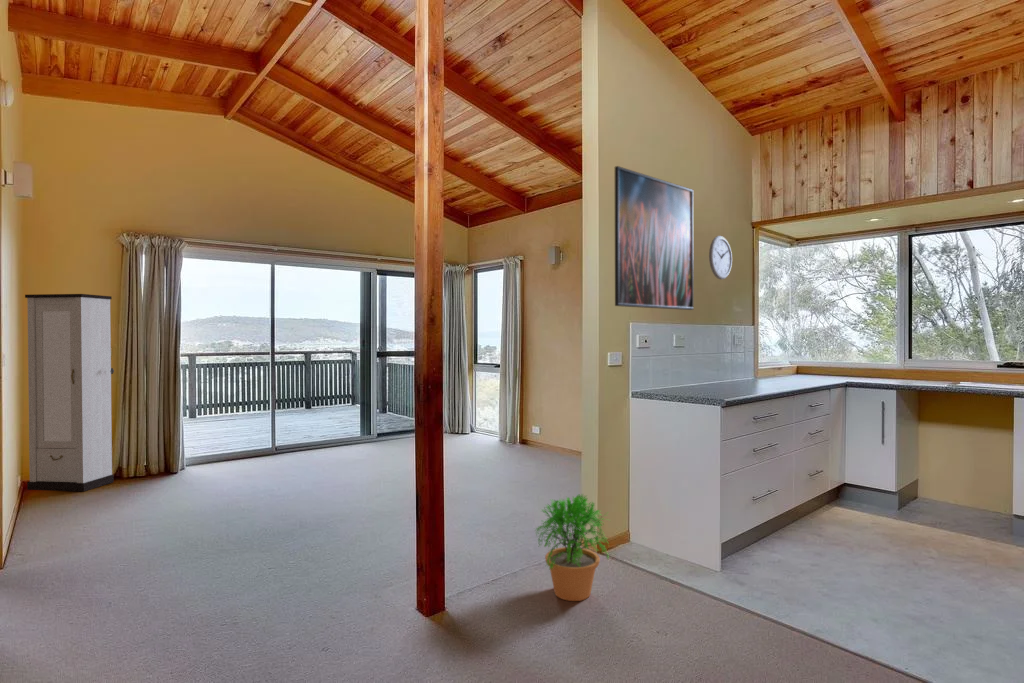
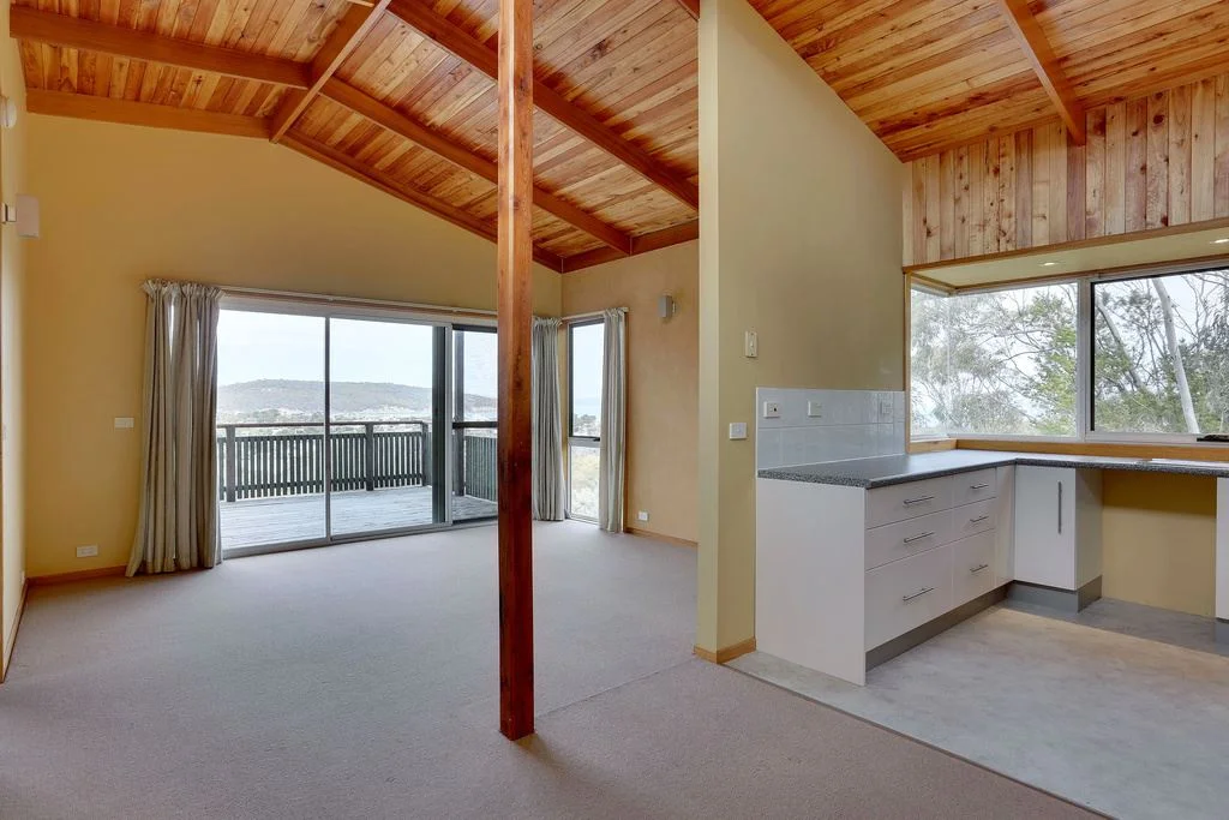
- cabinet (73, 390)
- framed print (656, 243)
- wall clock (721, 257)
- potted plant (570, 542)
